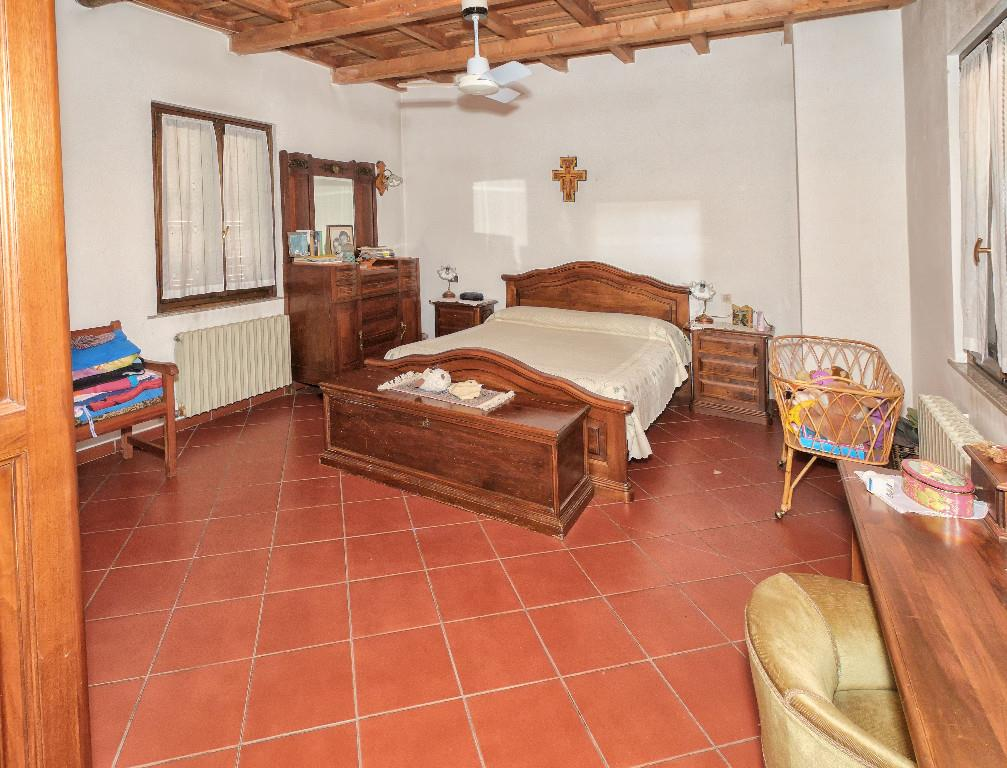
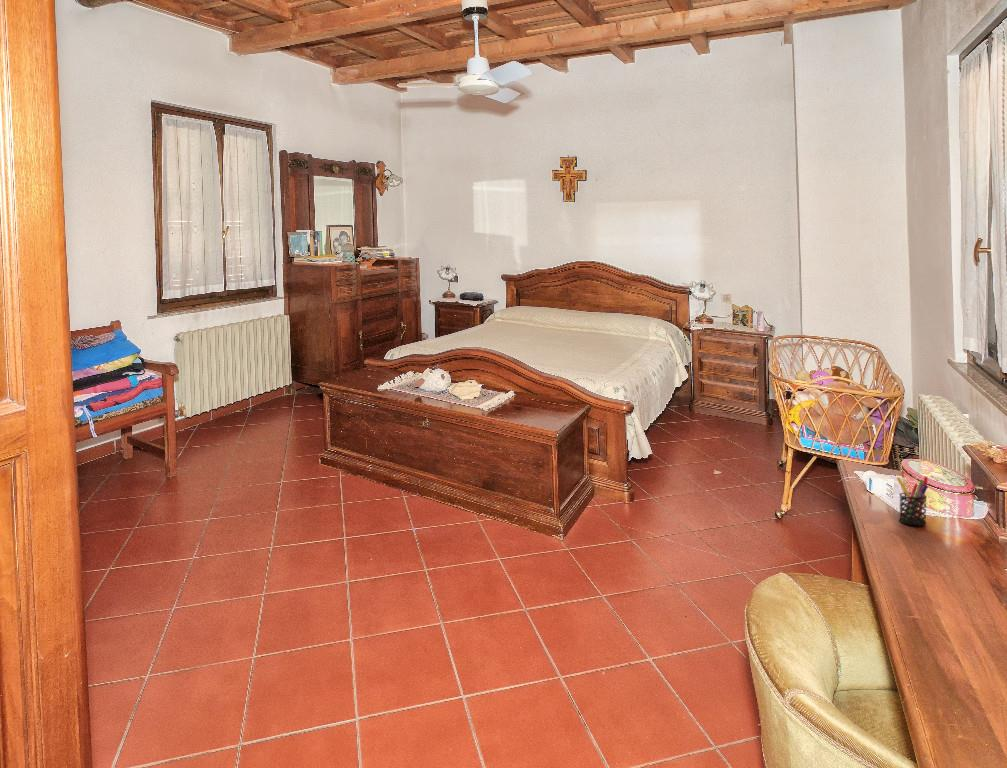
+ pen holder (915, 498)
